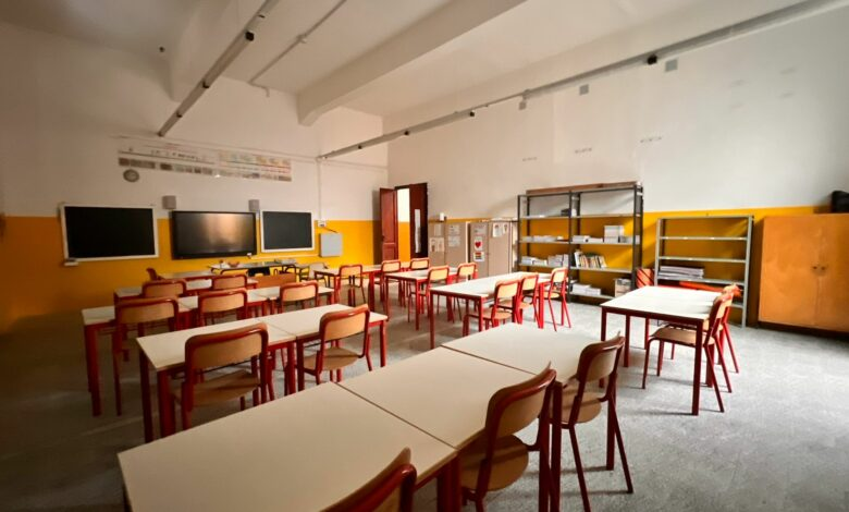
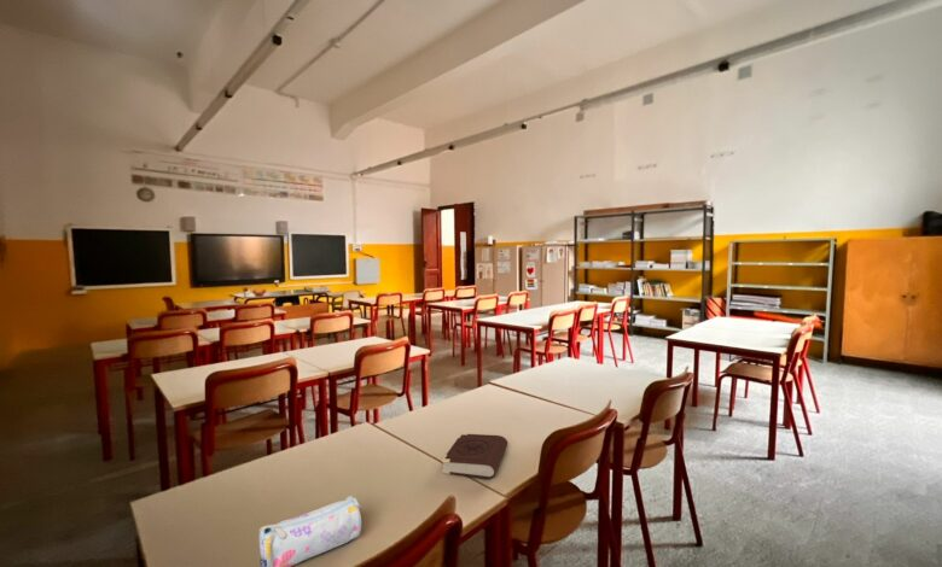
+ book (476, 452)
+ pencil case (310, 531)
